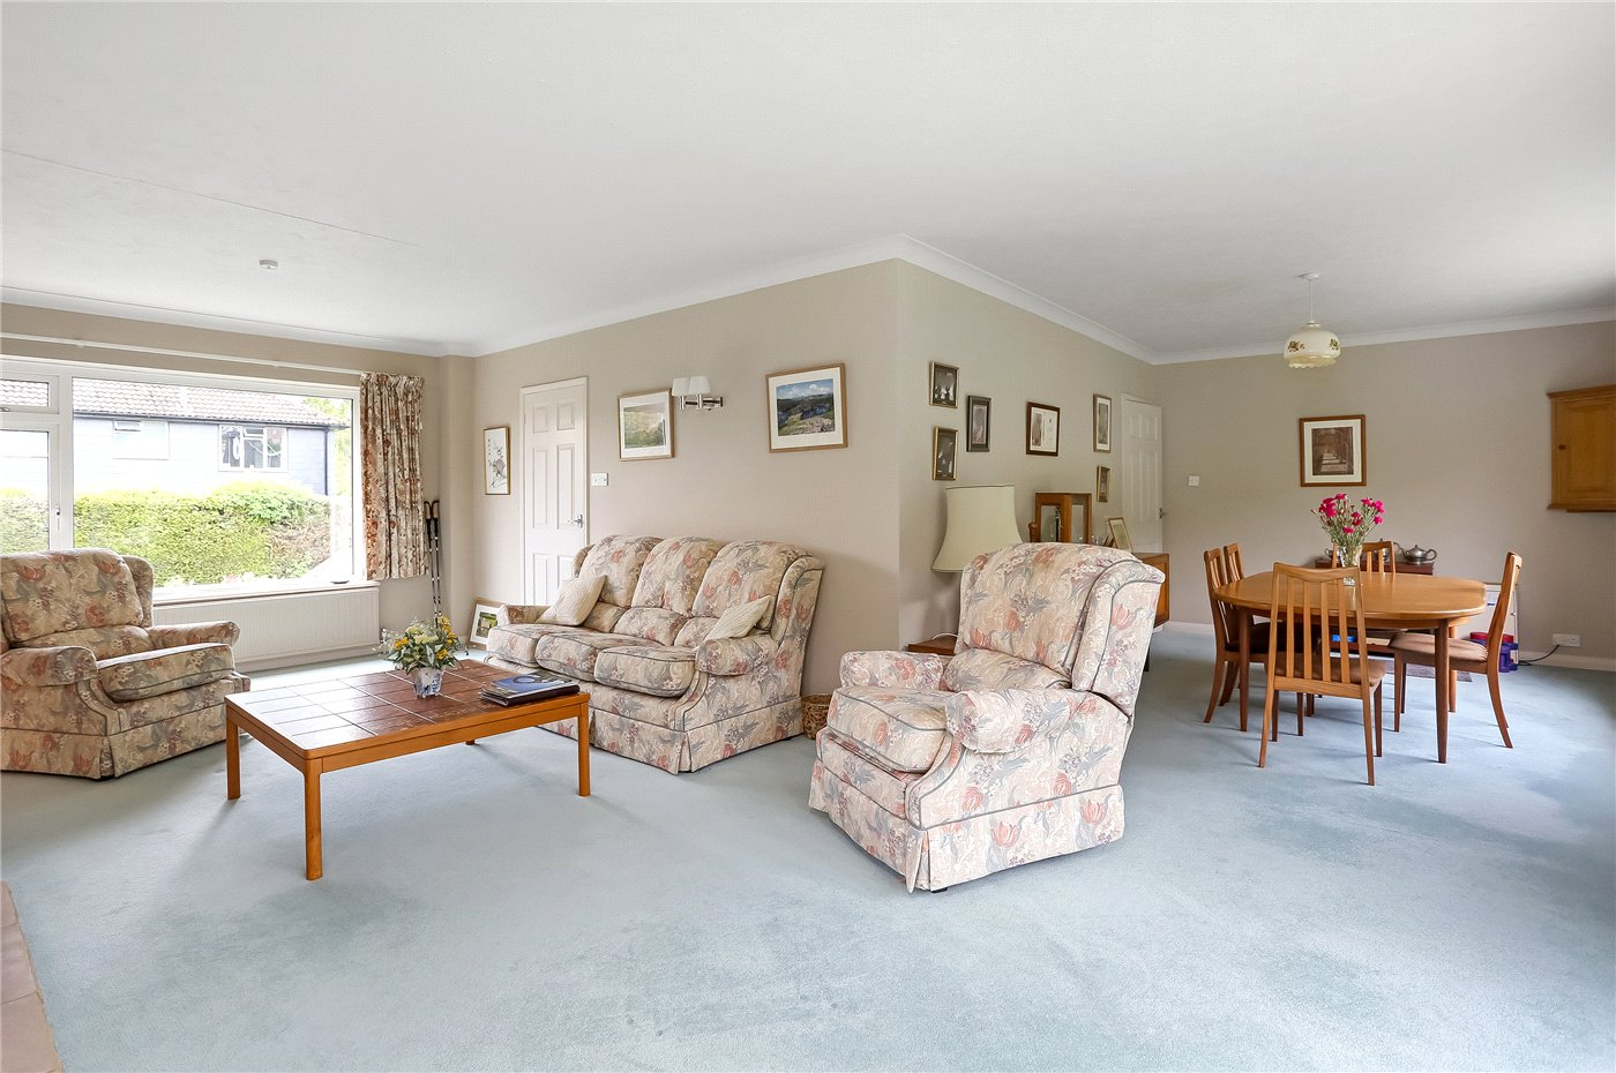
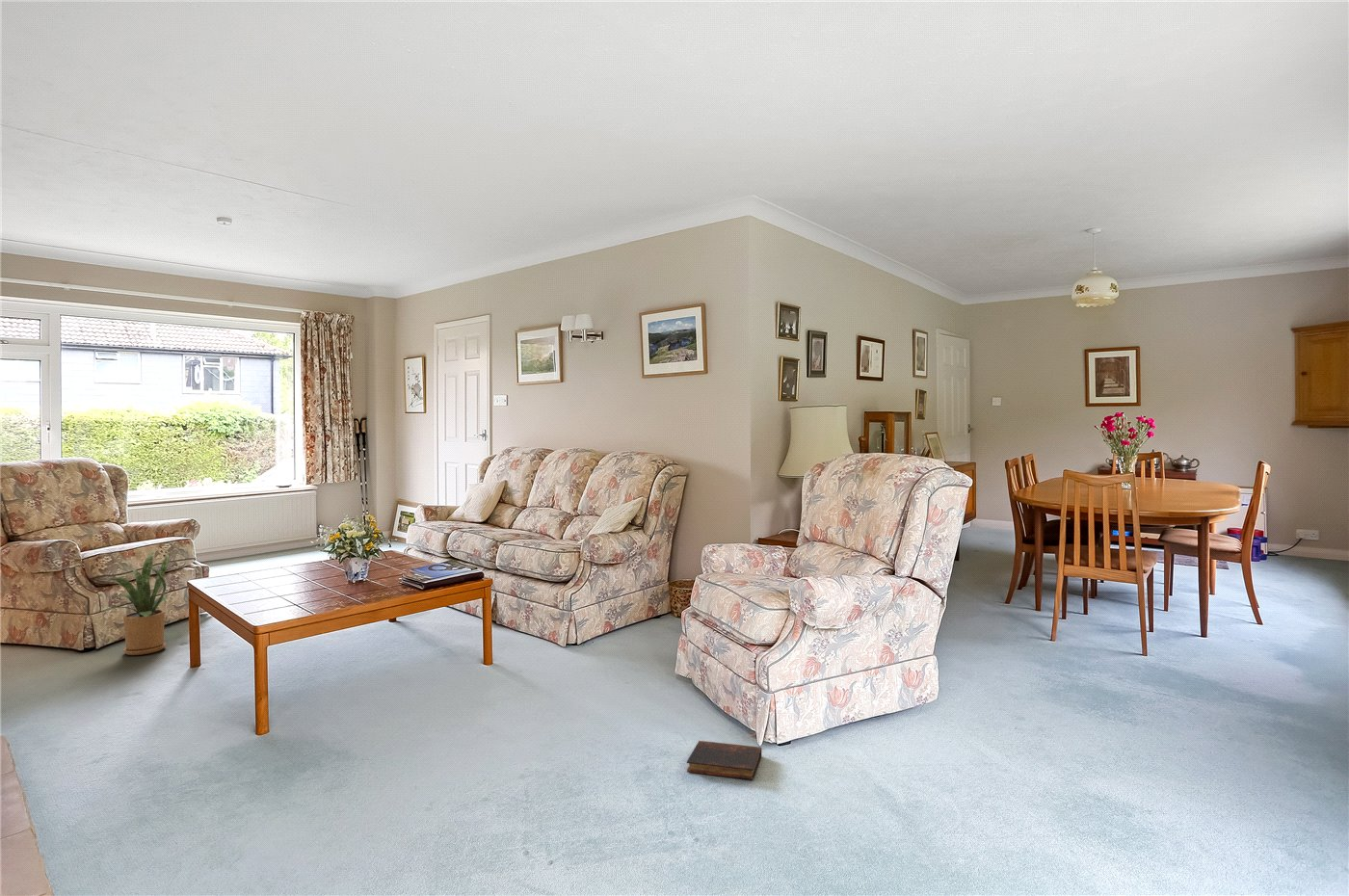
+ house plant (137, 603)
+ book (725, 758)
